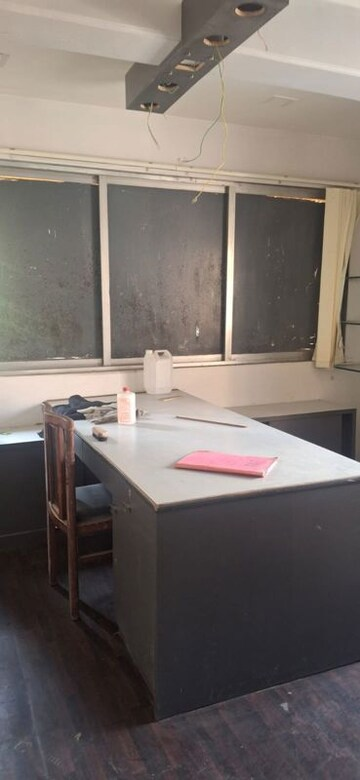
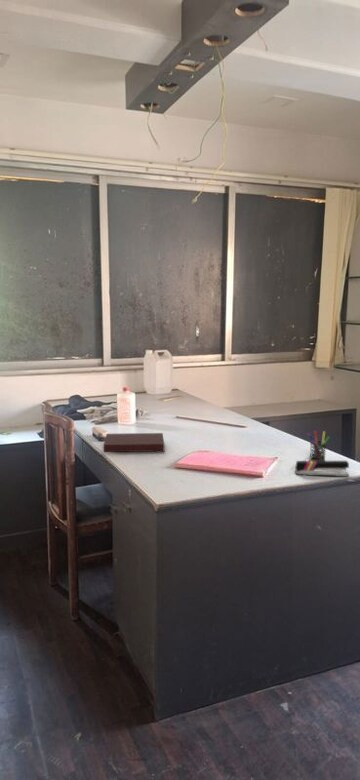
+ stapler (321, 467)
+ pen holder (319, 445)
+ notebook (134, 442)
